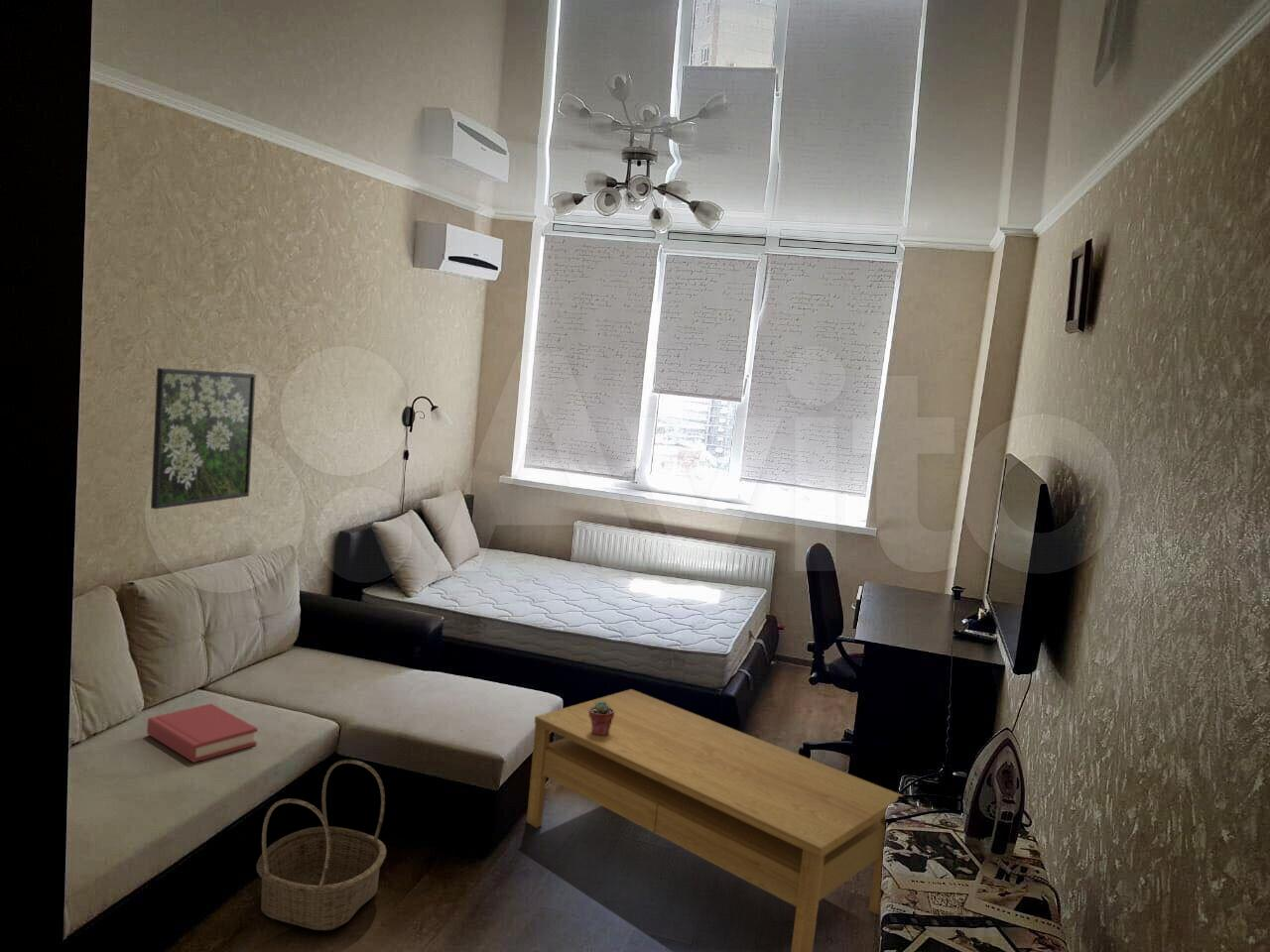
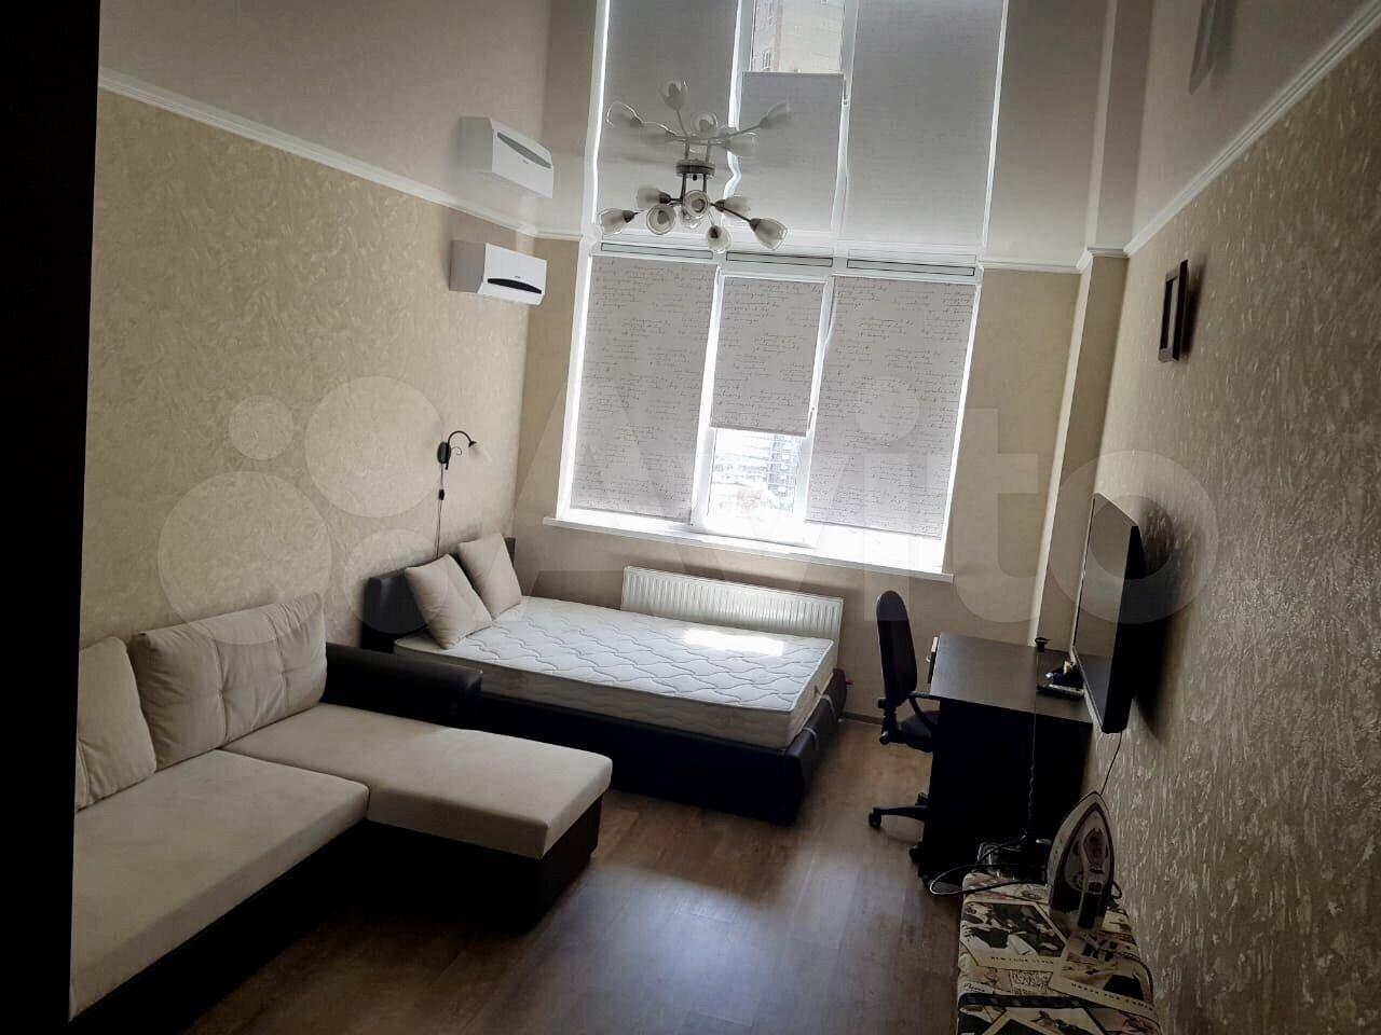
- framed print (206, 436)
- basket (323, 842)
- hardback book (201, 731)
- potted succulent (601, 716)
- coffee table (701, 809)
